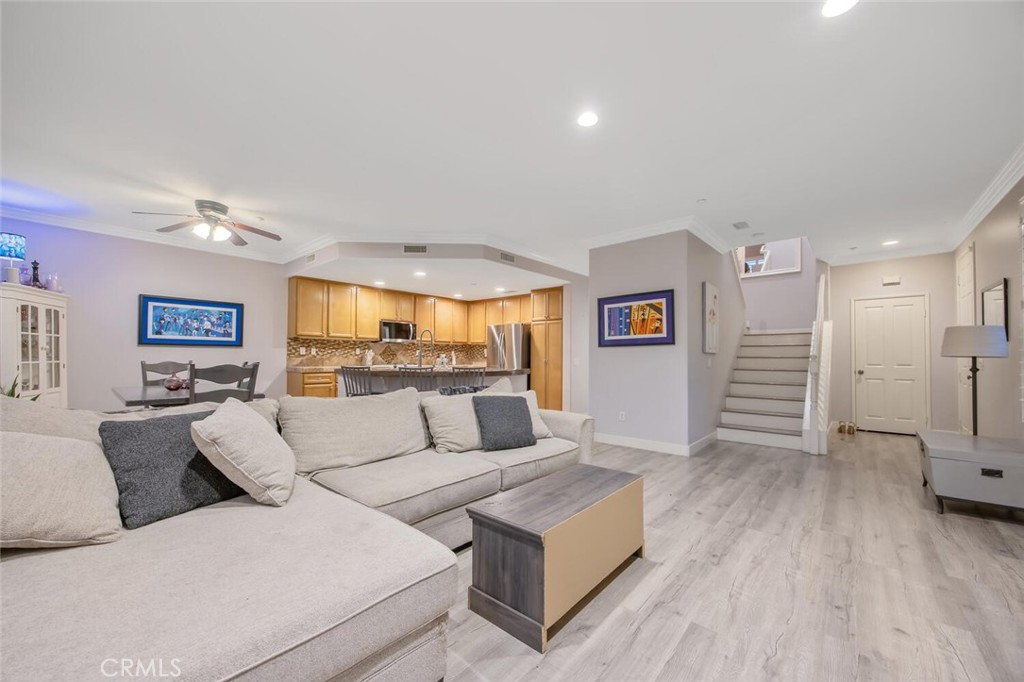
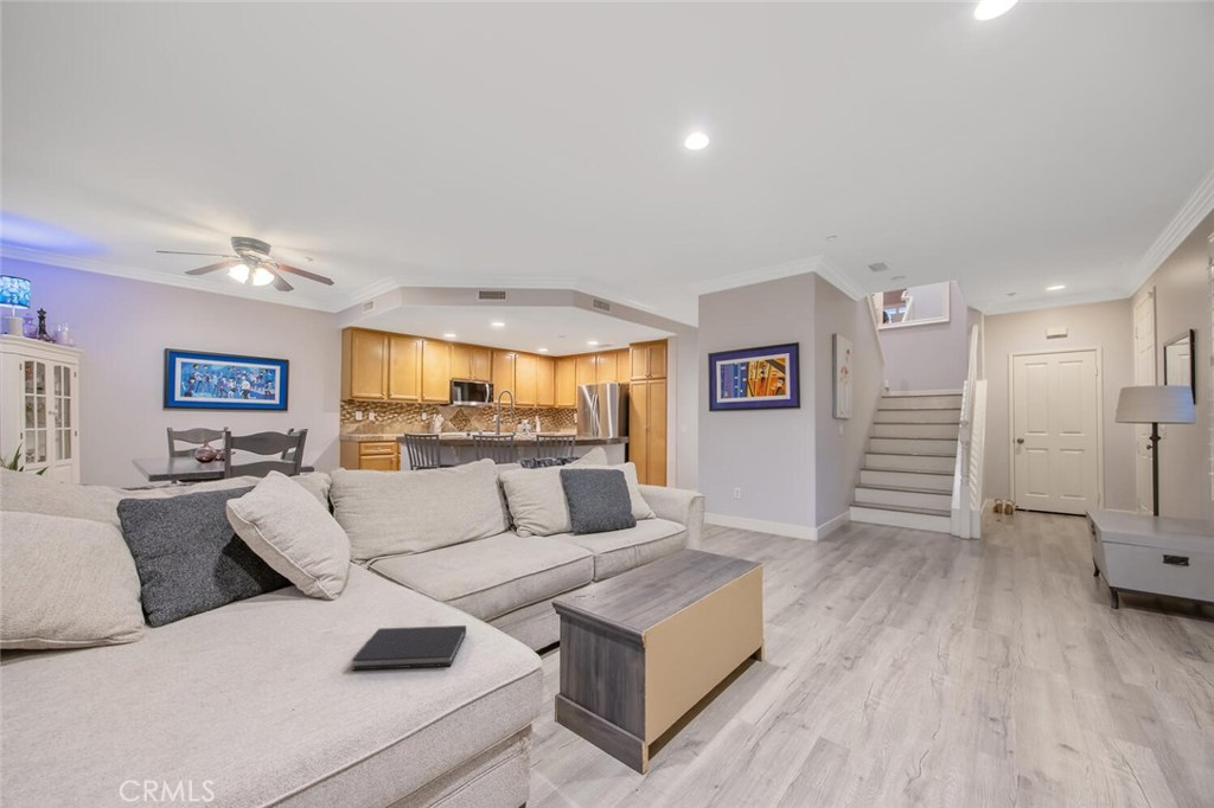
+ diary (413, 645)
